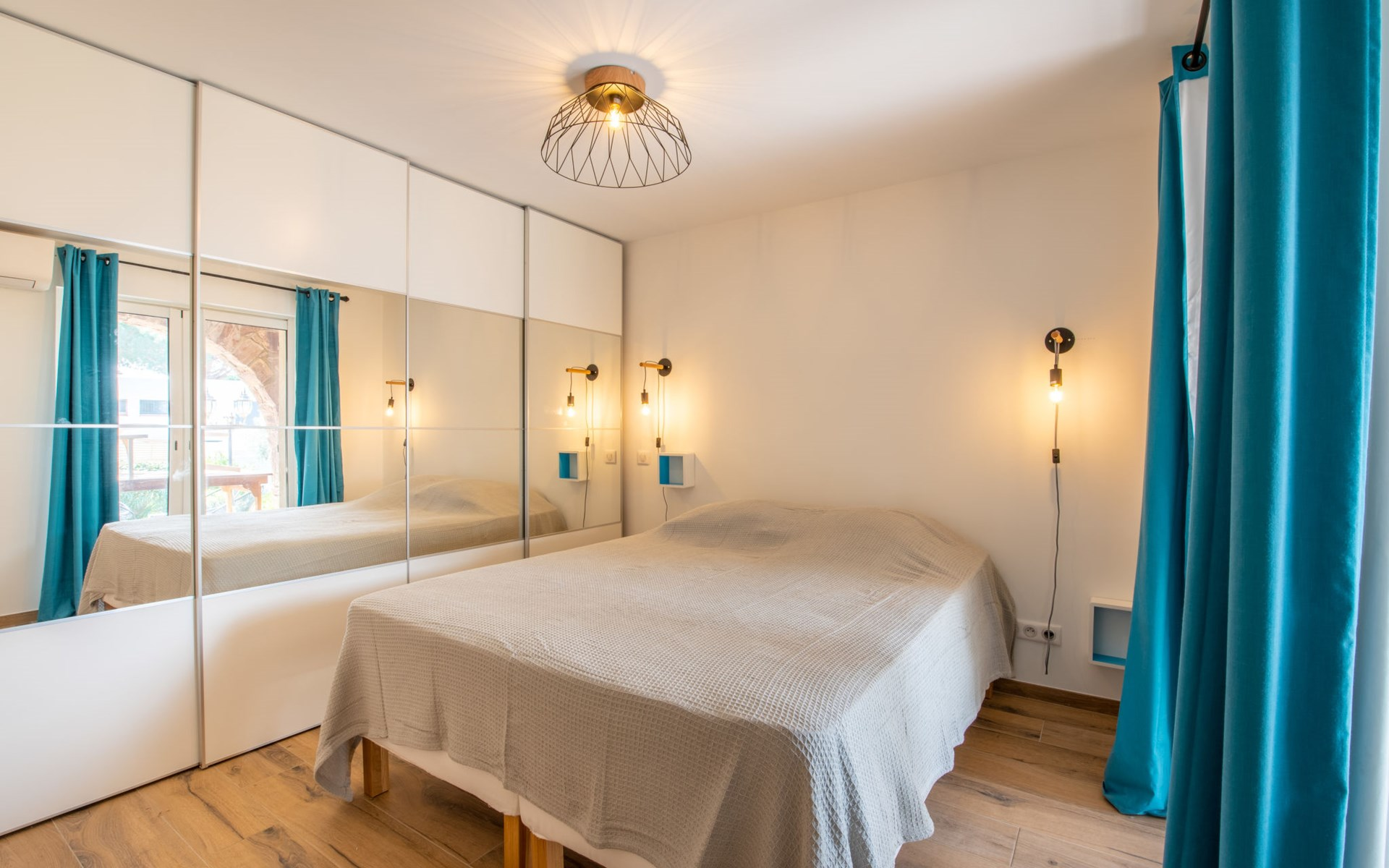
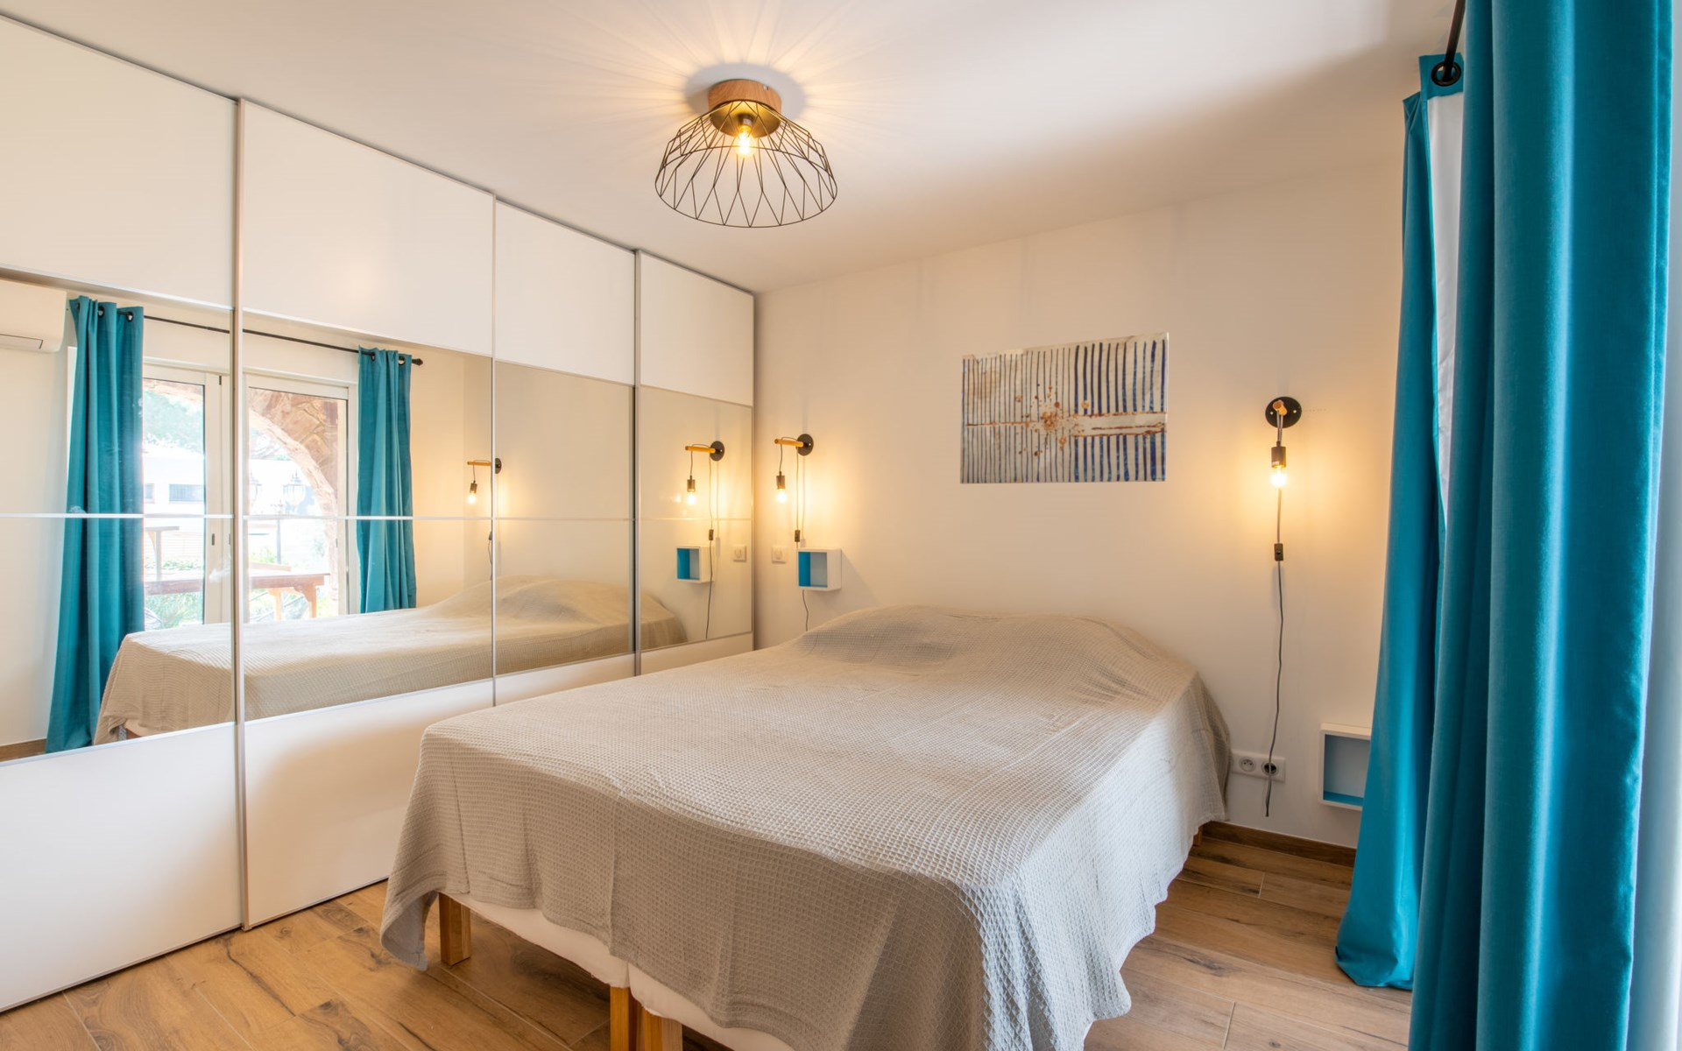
+ wall art (1056, 413)
